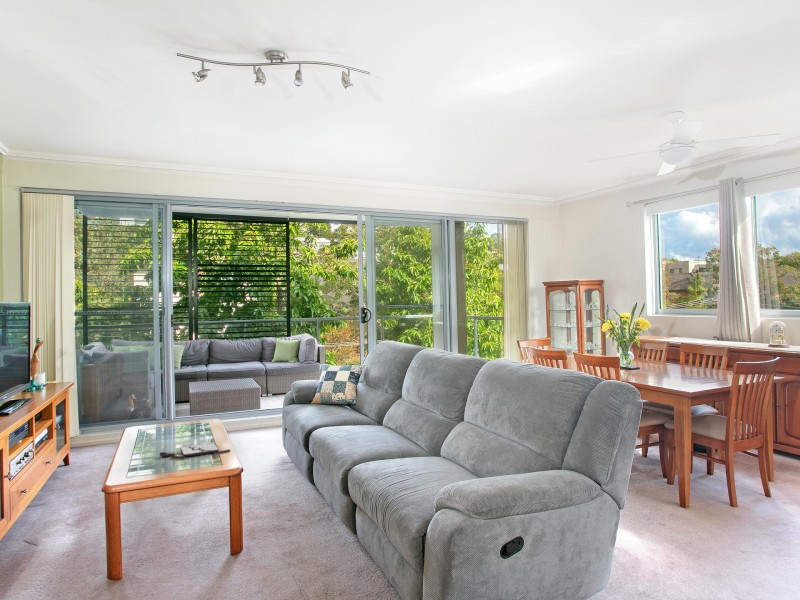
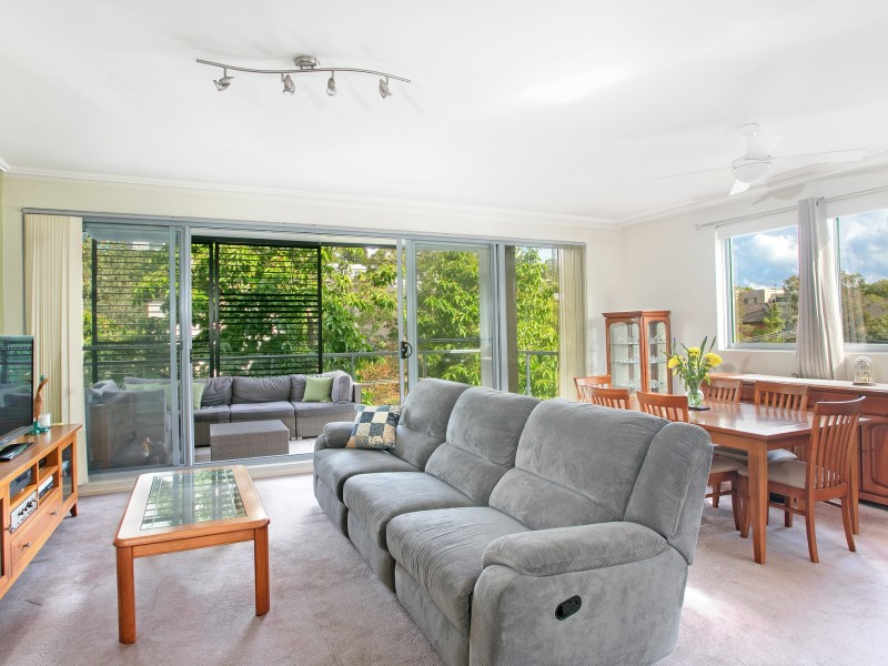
- board game (194, 449)
